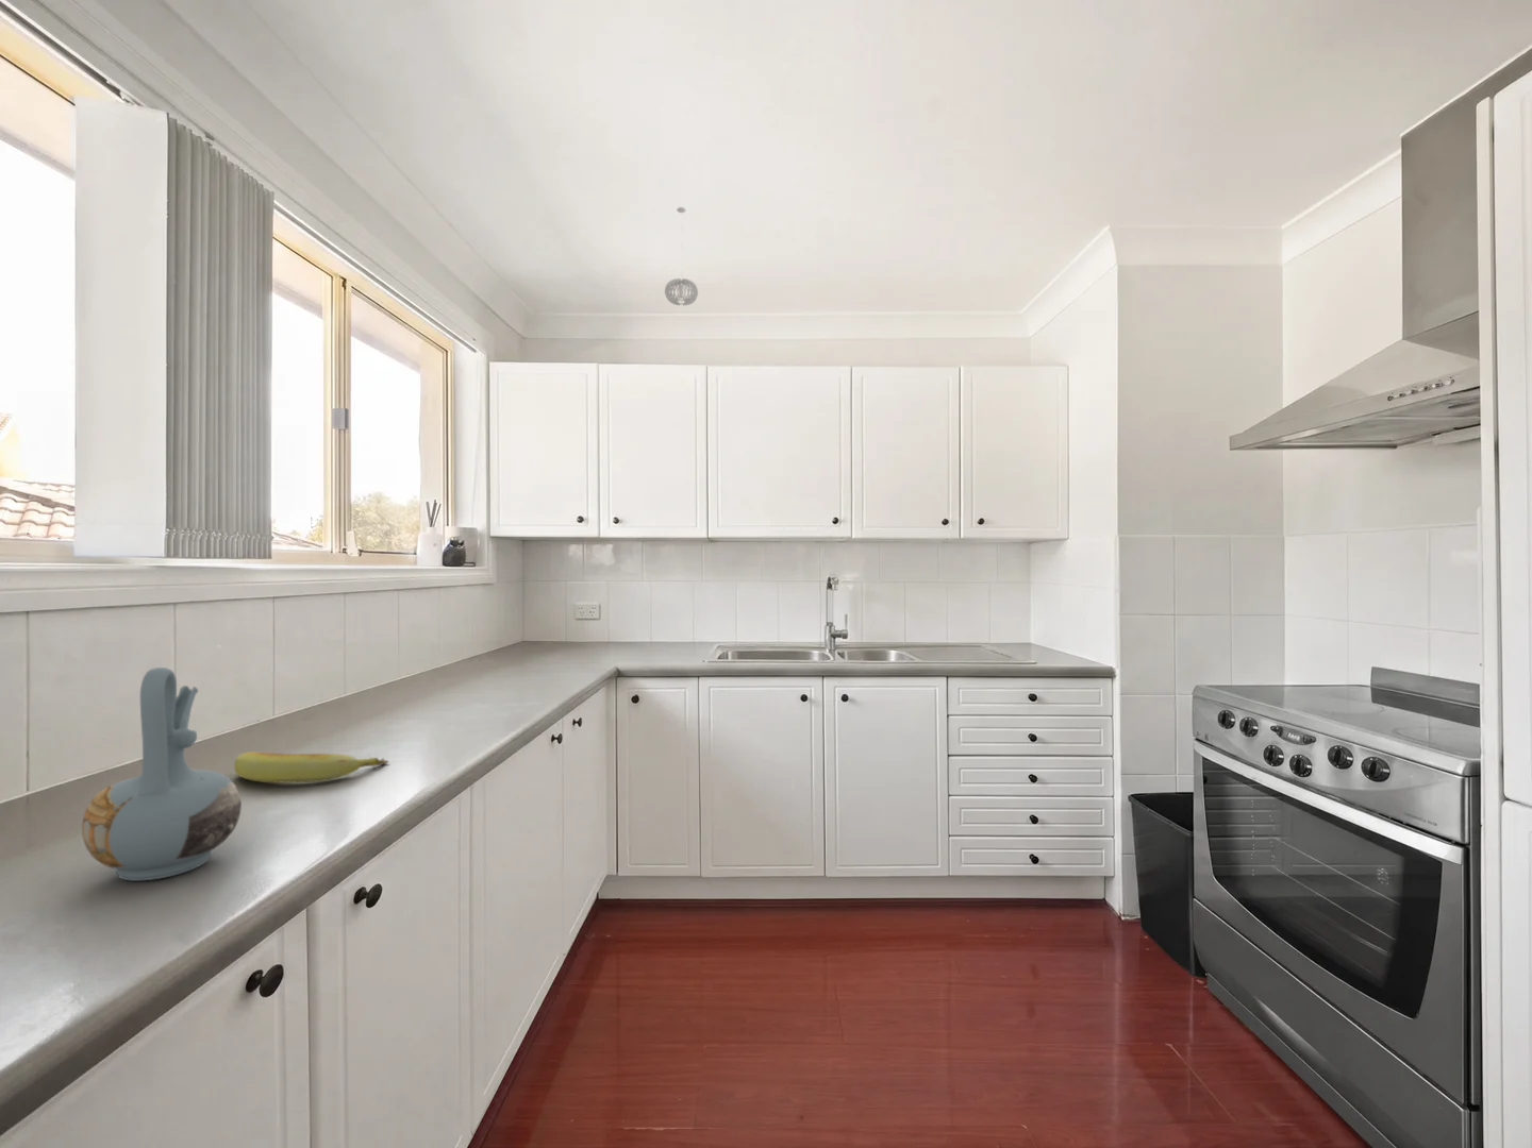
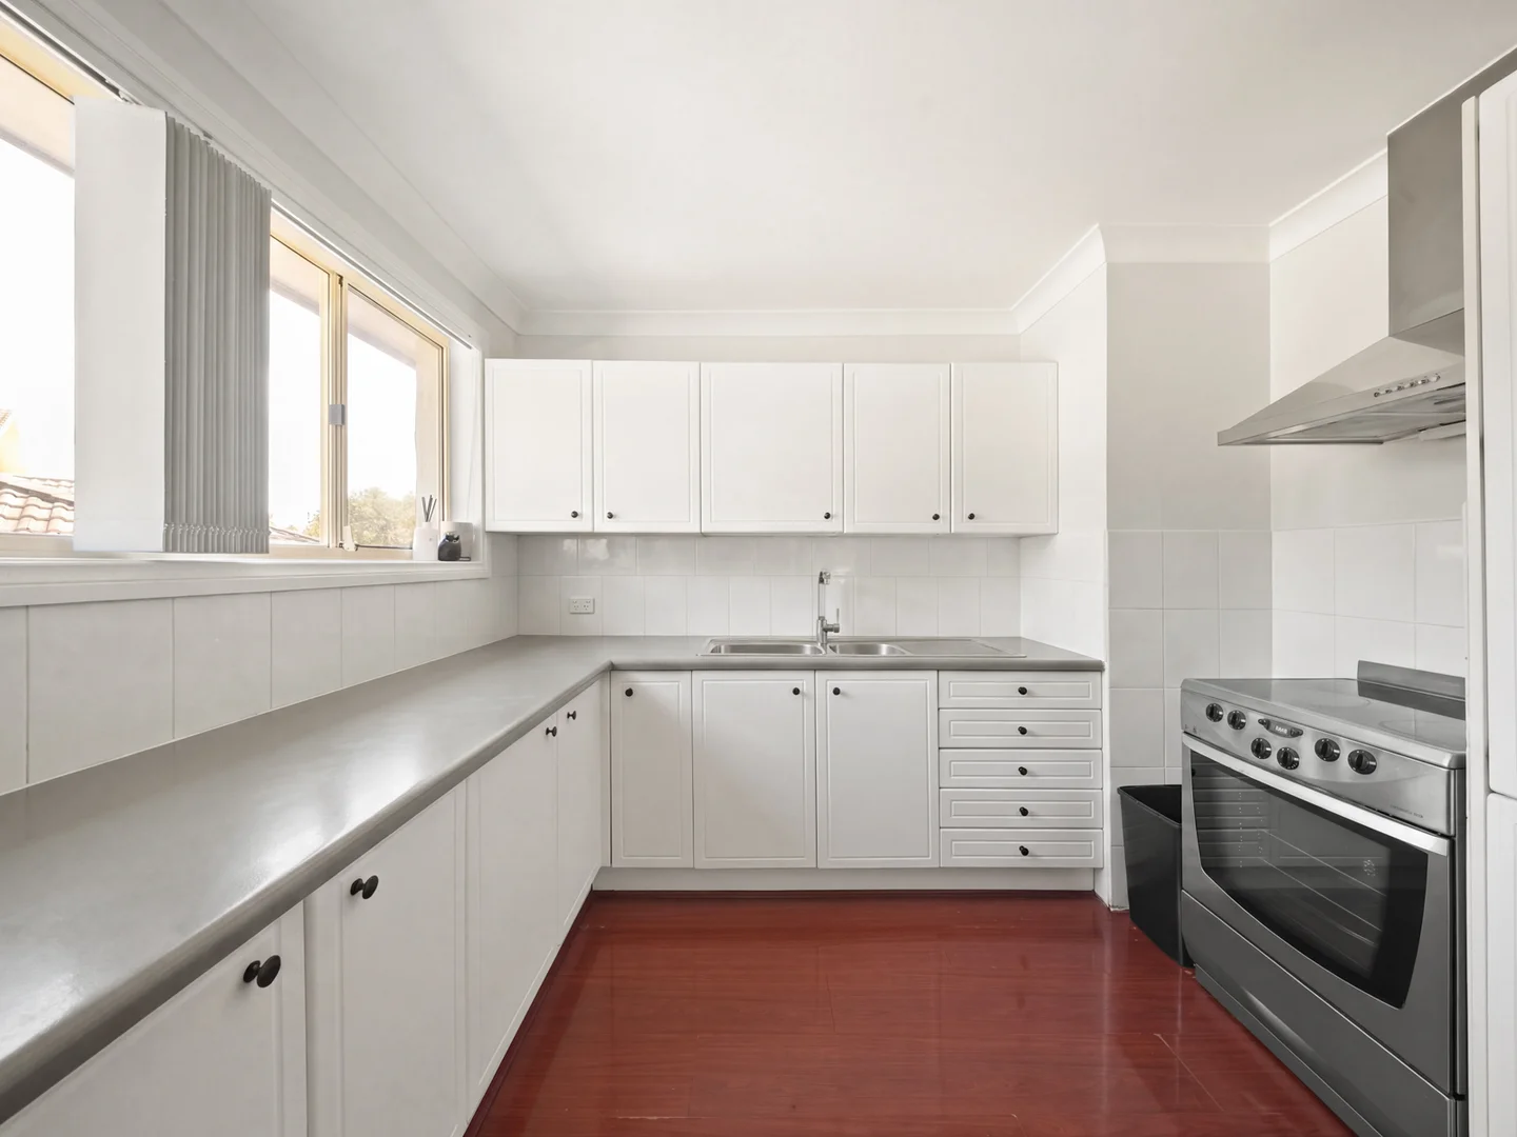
- banana (315, 757)
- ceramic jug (165, 766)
- pendant light (682, 246)
